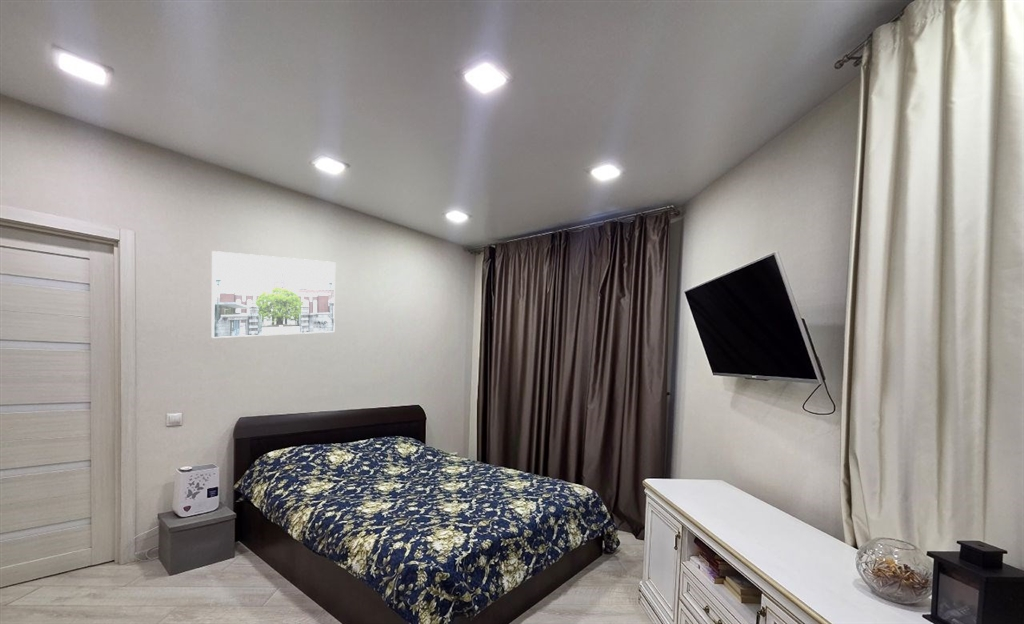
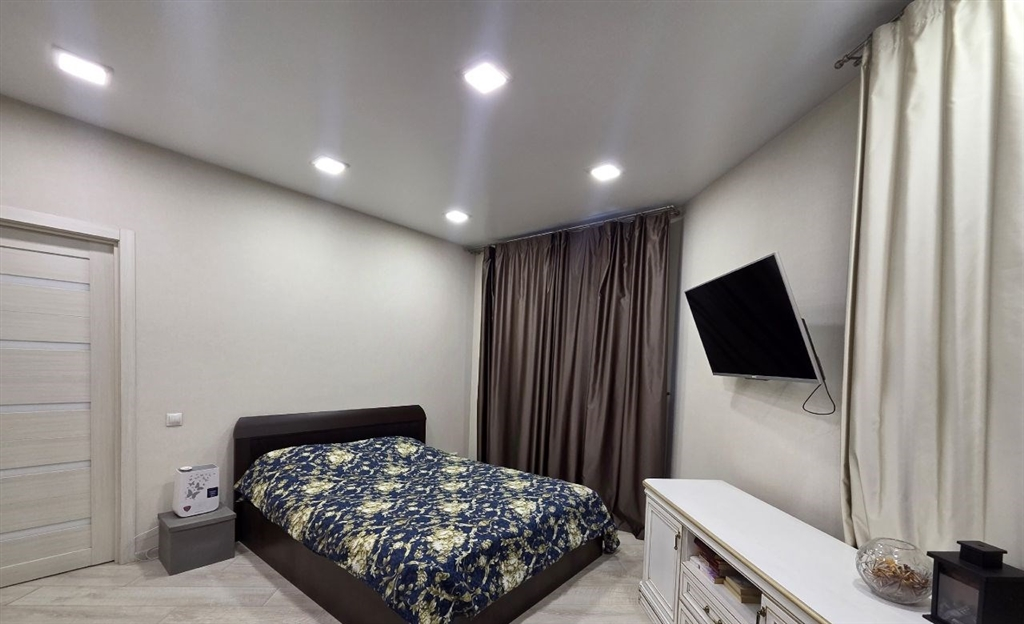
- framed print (279, 296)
